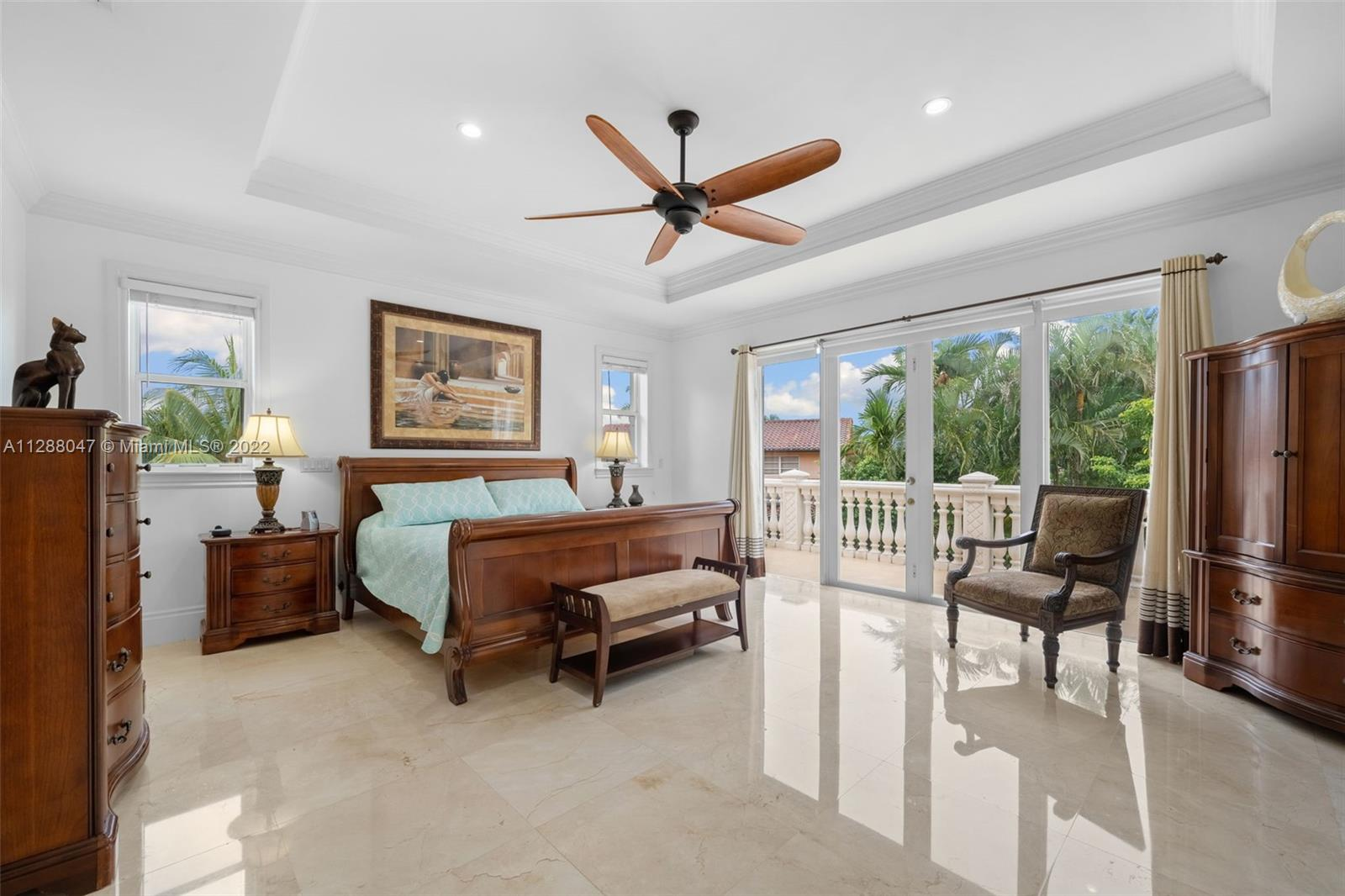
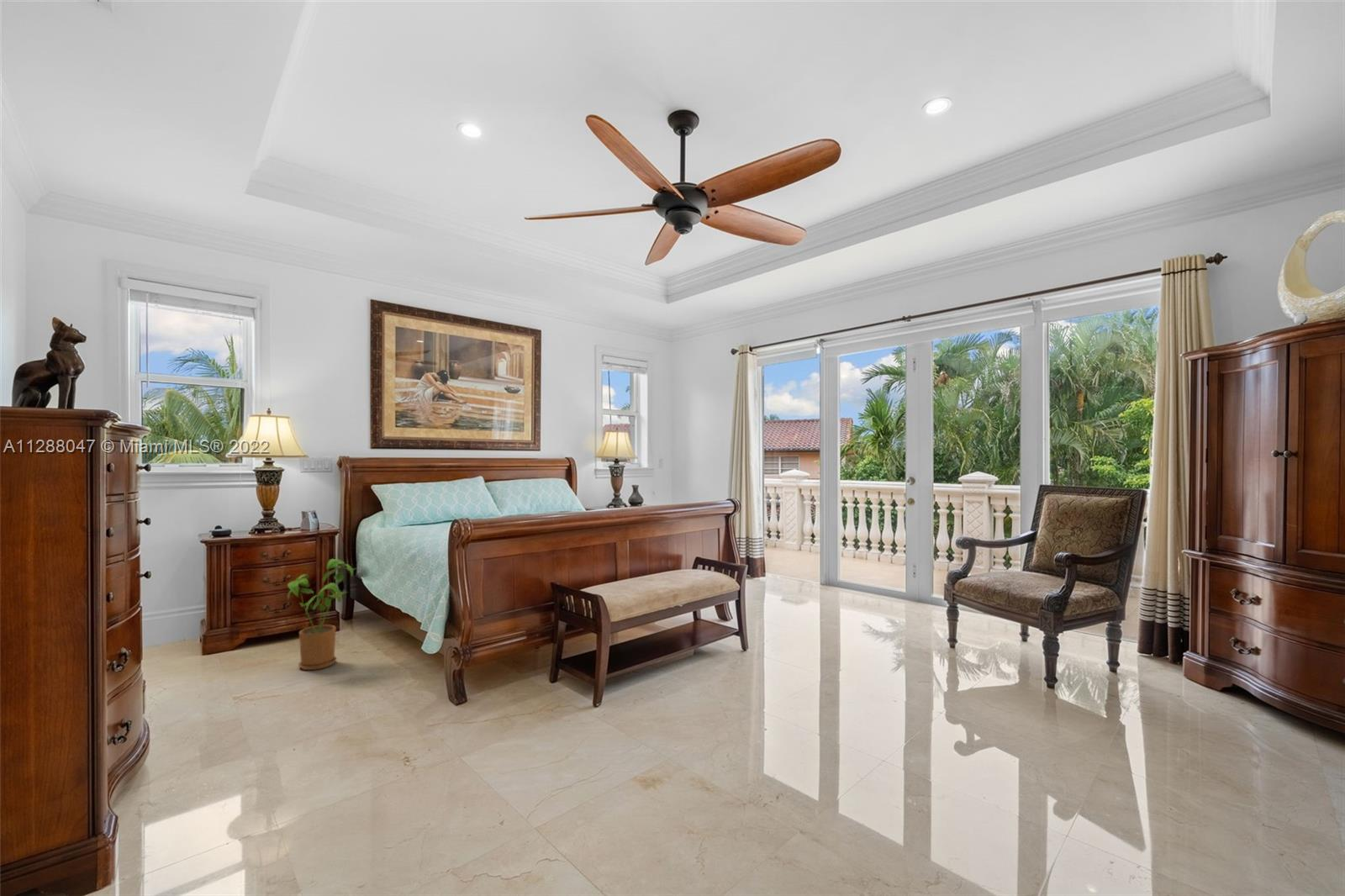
+ house plant (320, 613)
